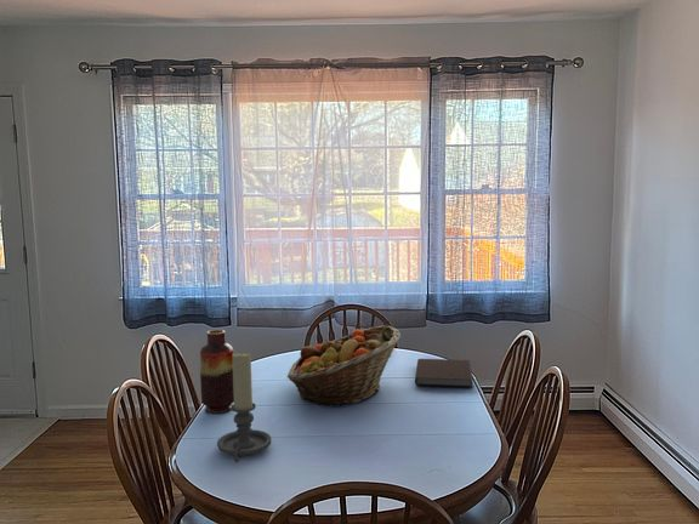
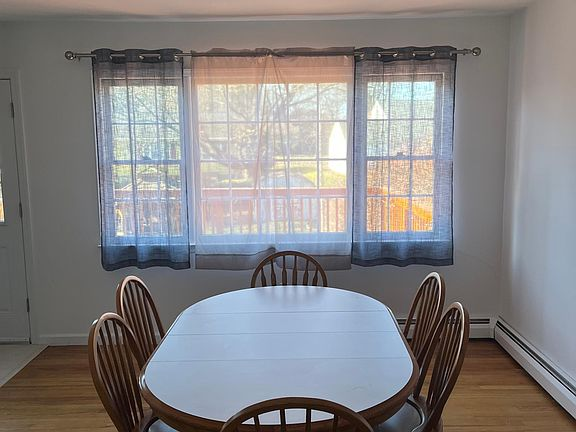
- vase (217, 370)
- notebook (443, 371)
- fruit basket (345, 360)
- candle holder (241, 401)
